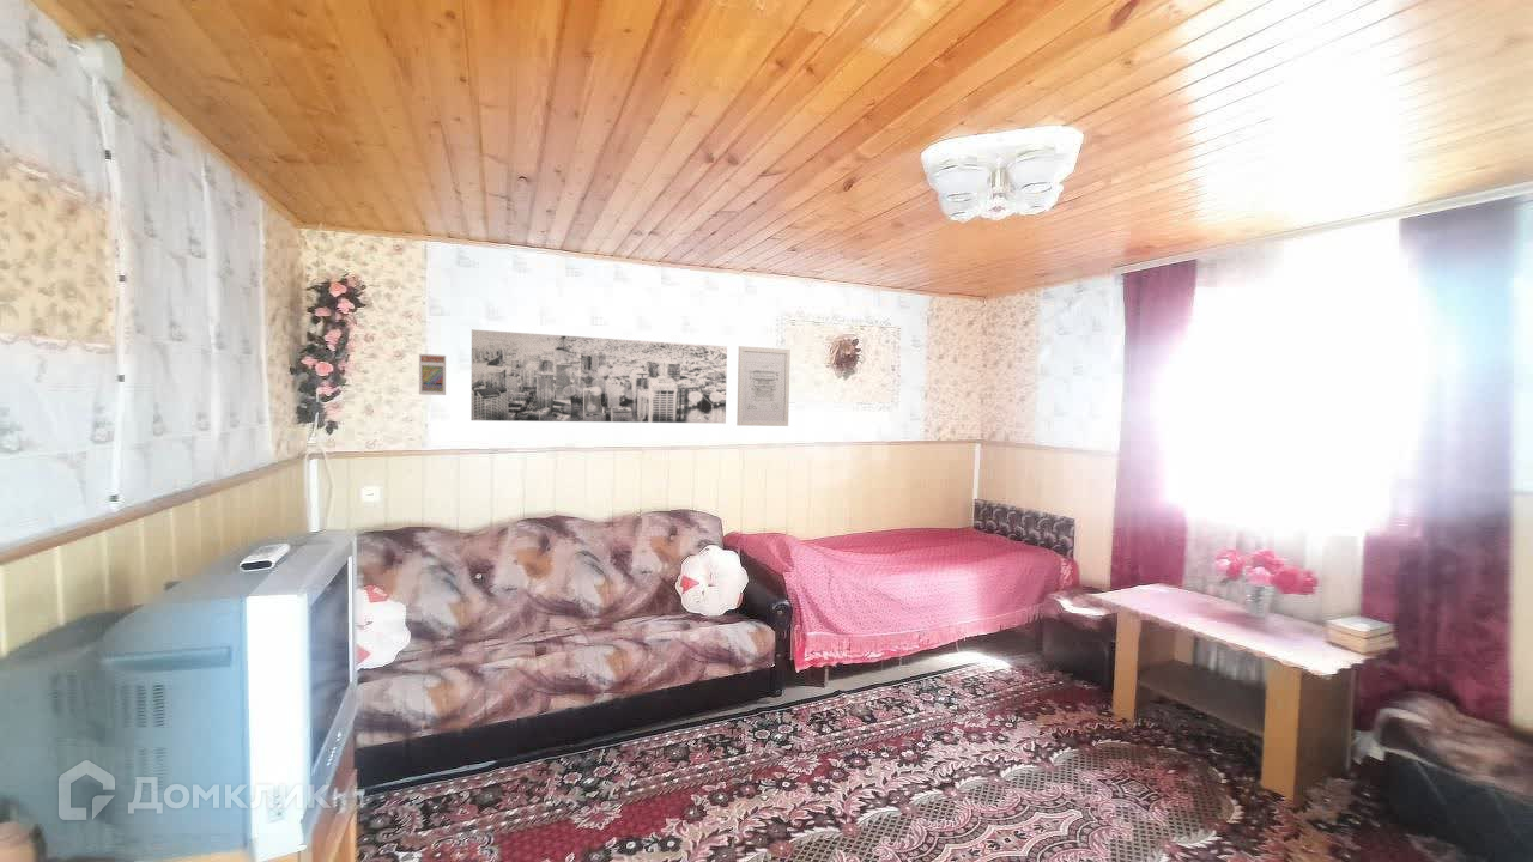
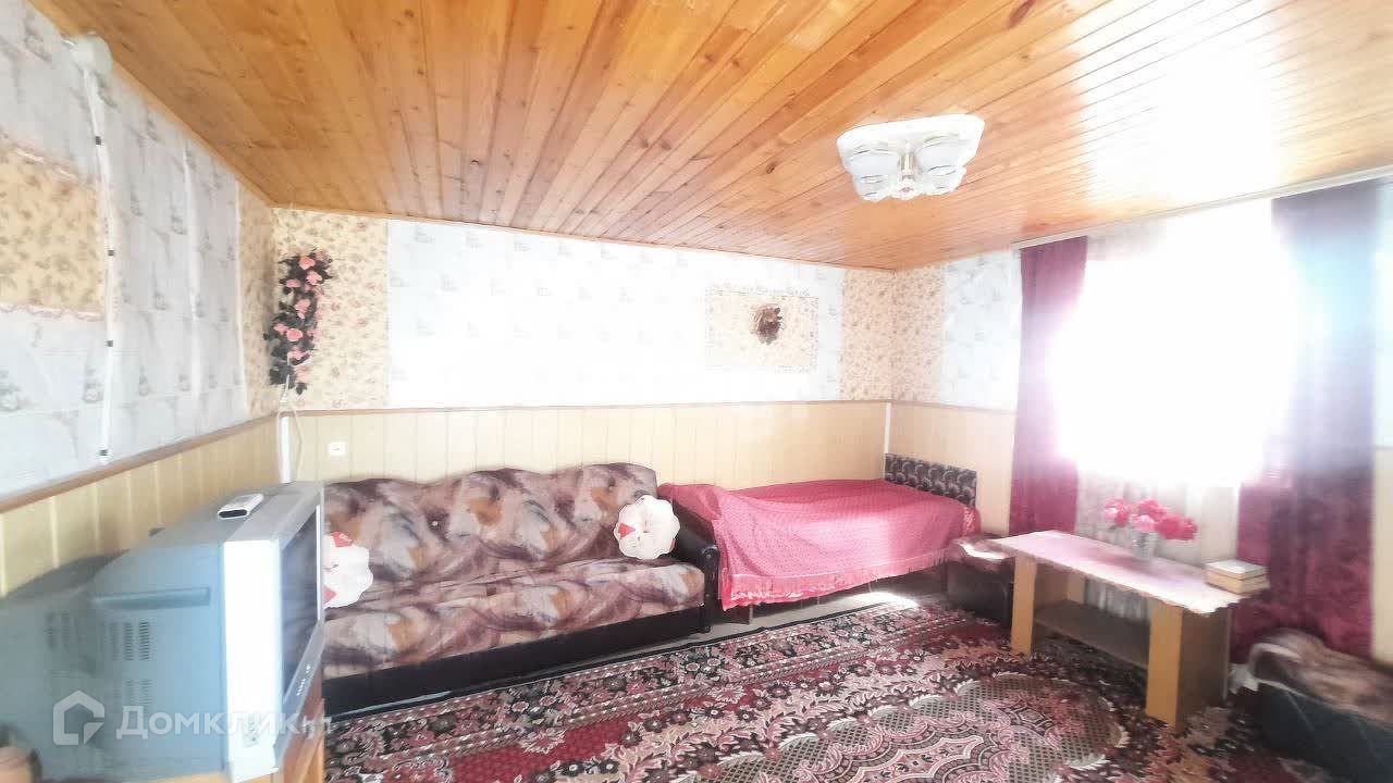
- wall art (763, 387)
- trading card display case (432, 375)
- wall art (608, 380)
